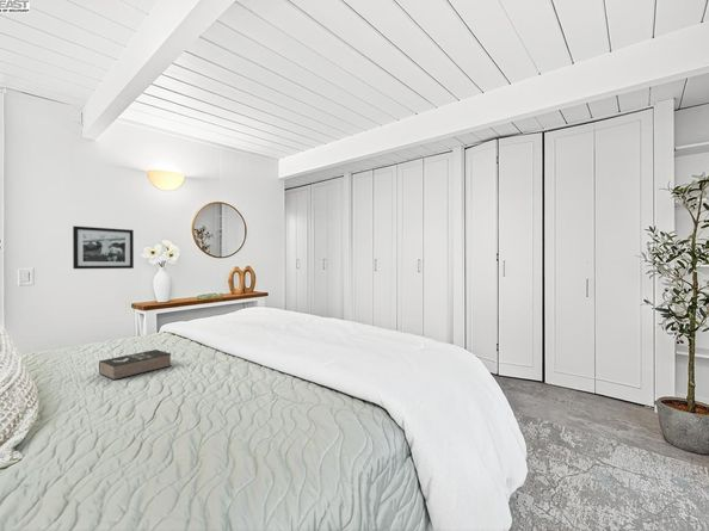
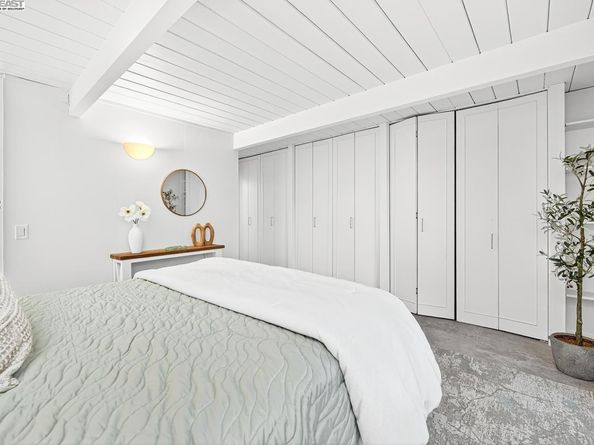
- picture frame (104, 248)
- book (136, 363)
